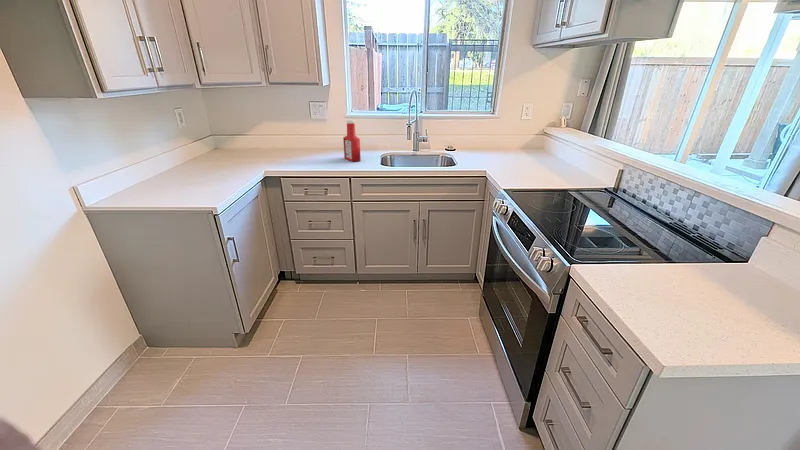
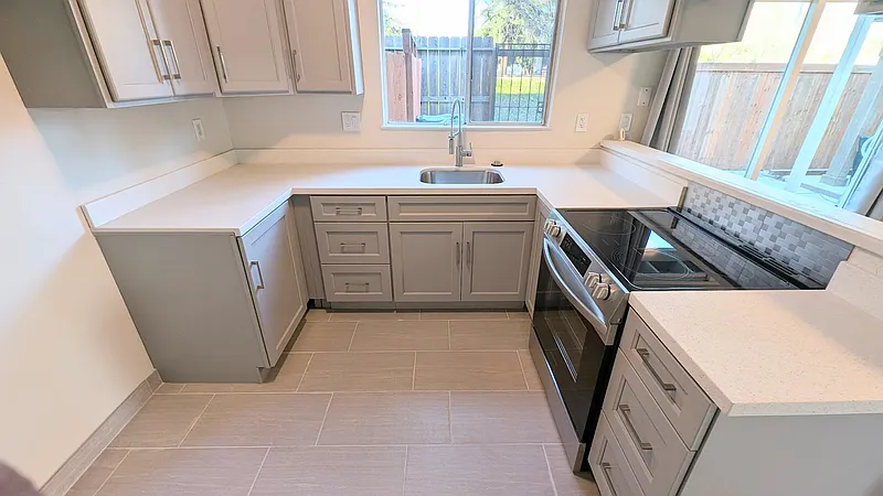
- soap bottle (351, 140)
